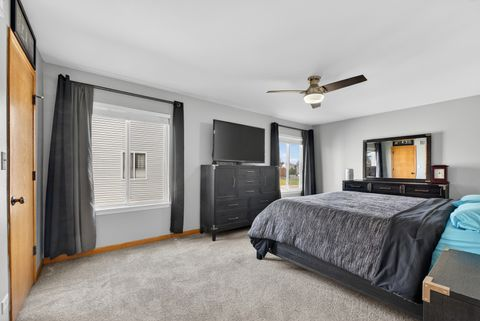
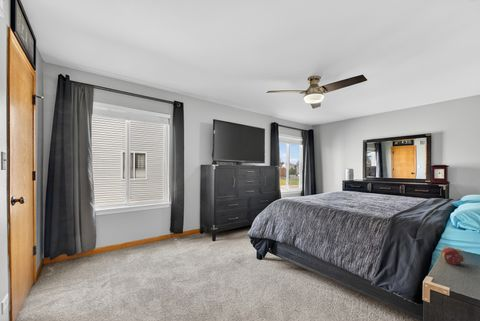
+ alarm clock (453, 255)
